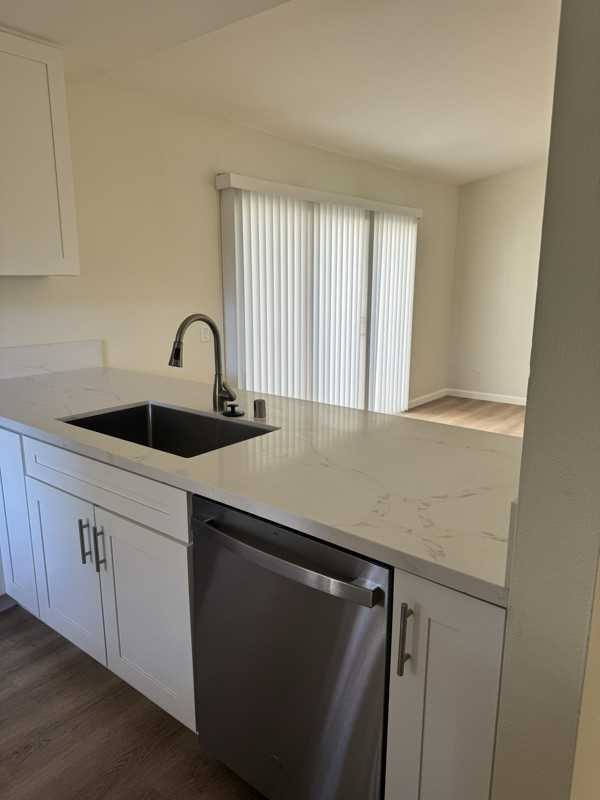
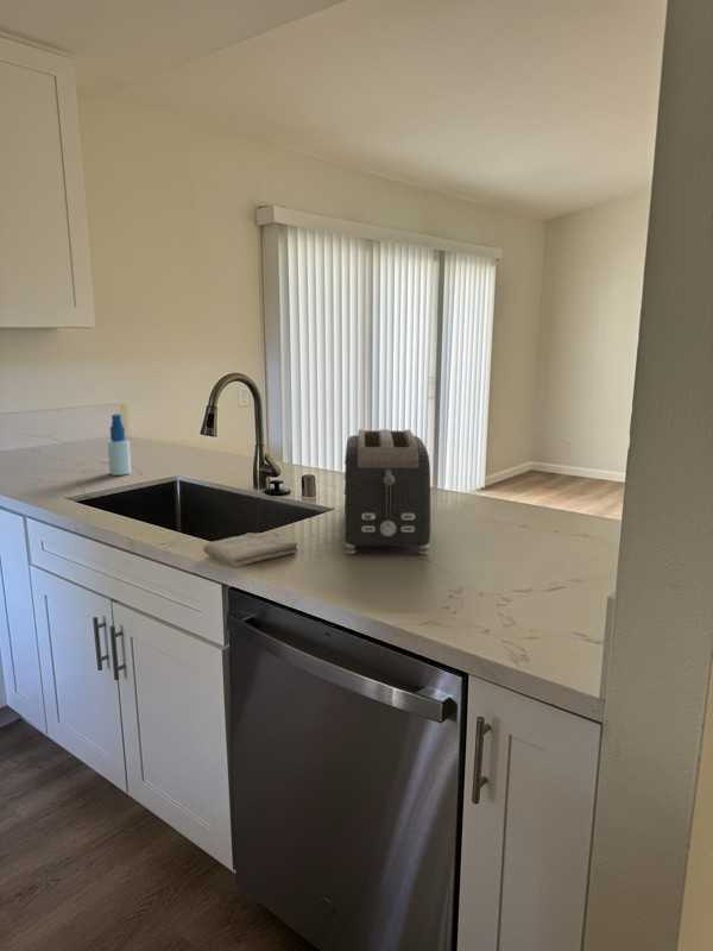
+ toaster (385, 481)
+ spray bottle (118, 443)
+ washcloth (252, 547)
